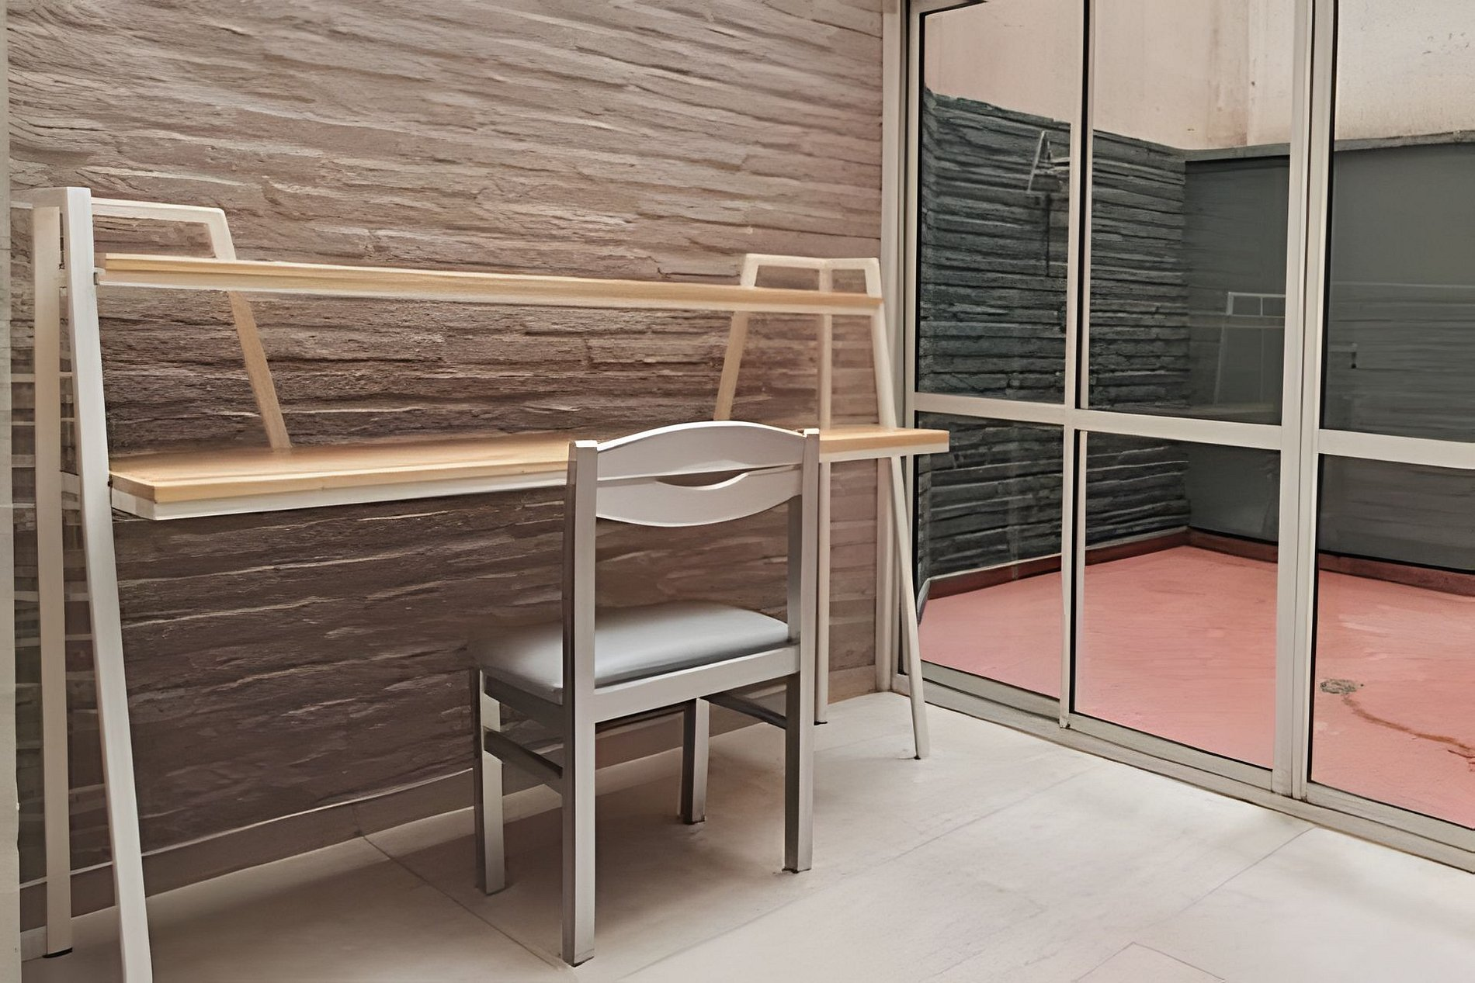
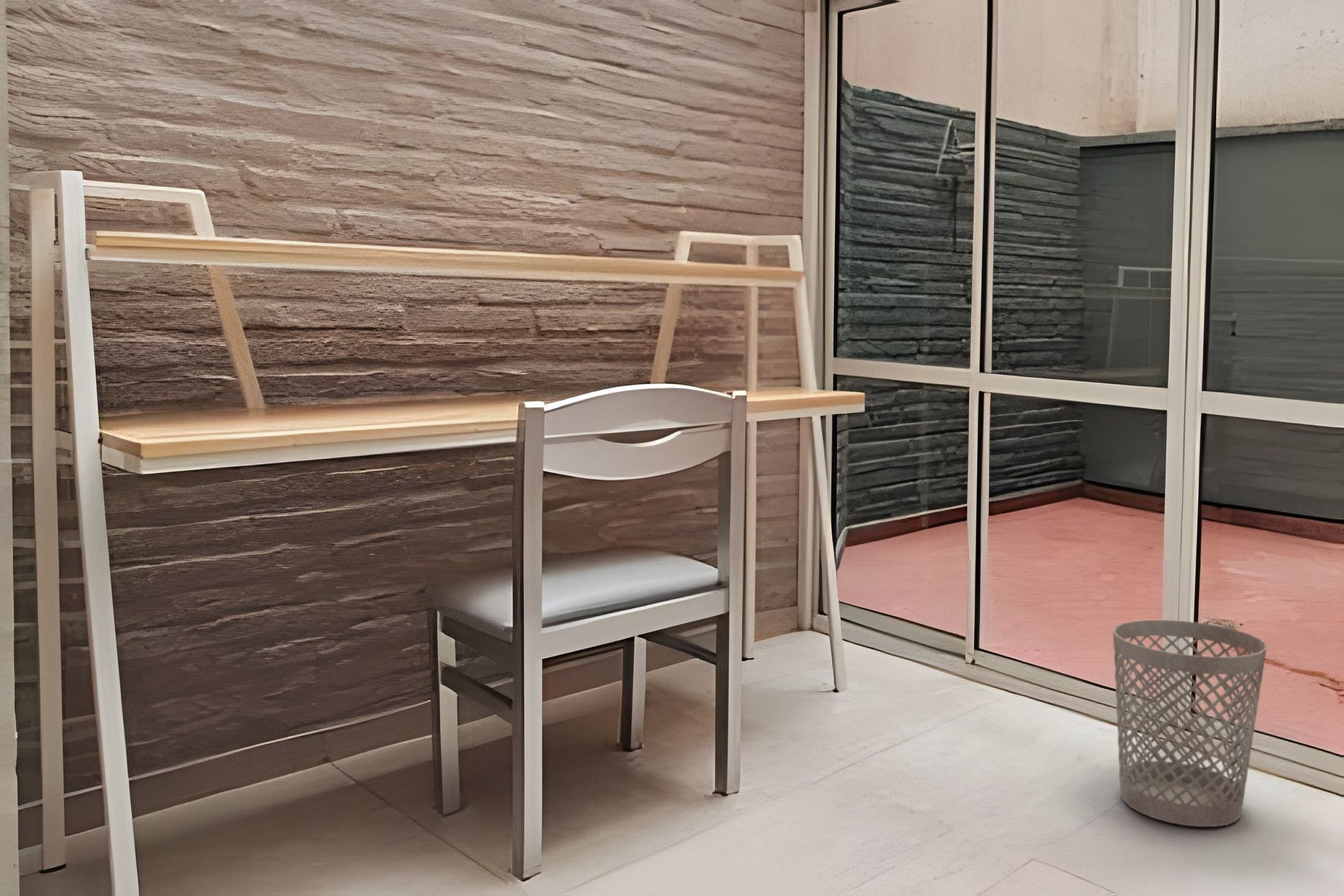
+ wastebasket (1183, 721)
